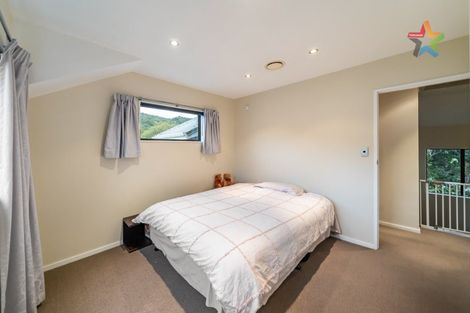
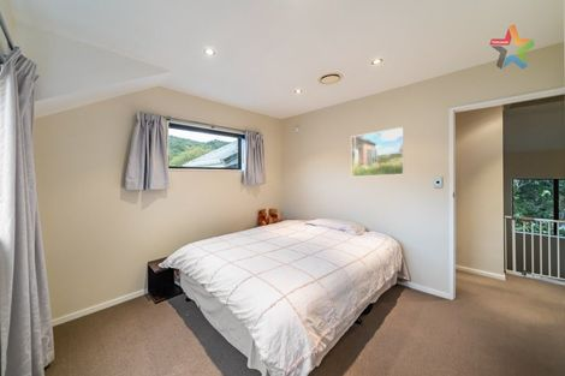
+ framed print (375, 154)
